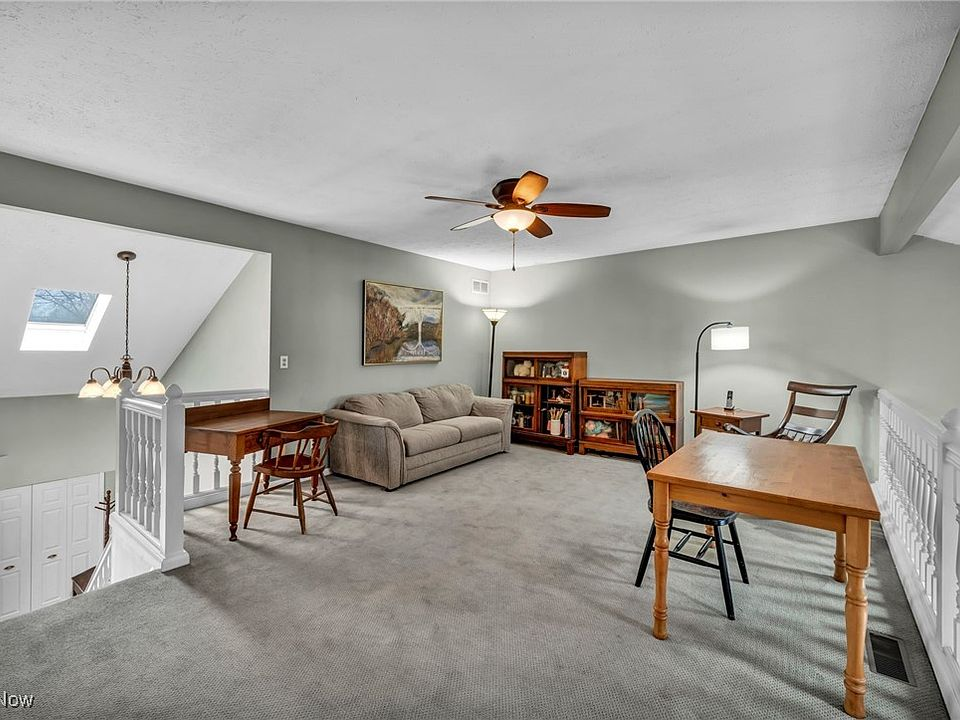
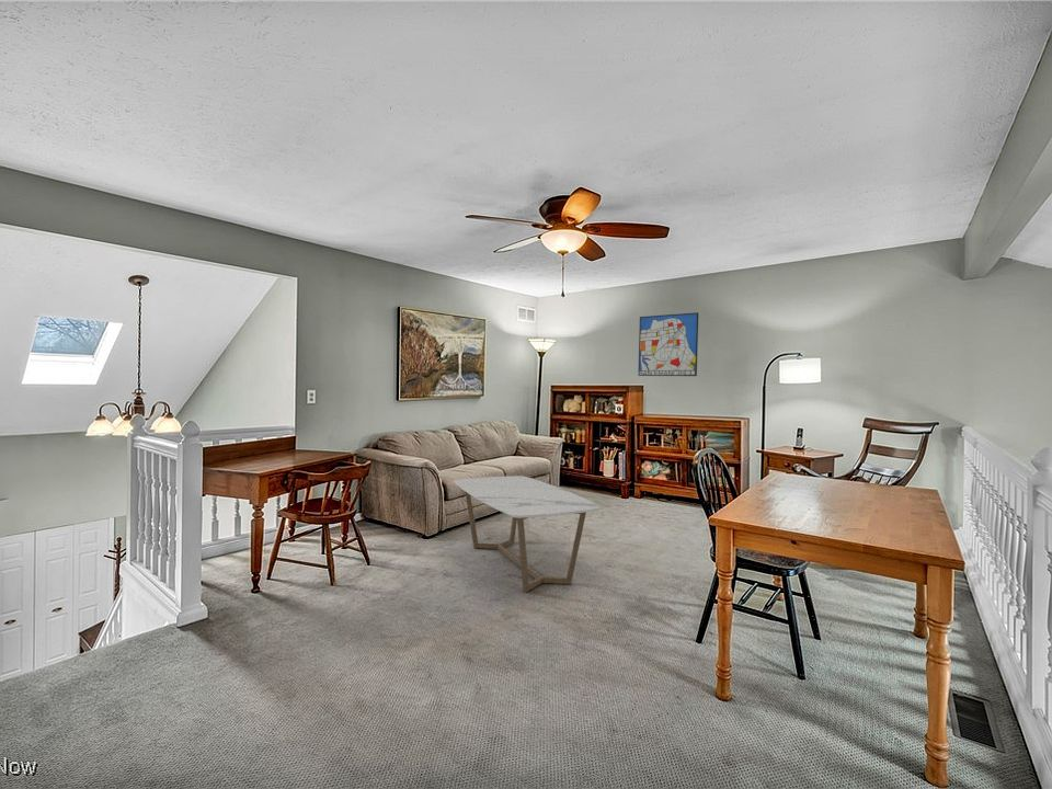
+ wall art (666, 345)
+ coffee table (518, 527)
